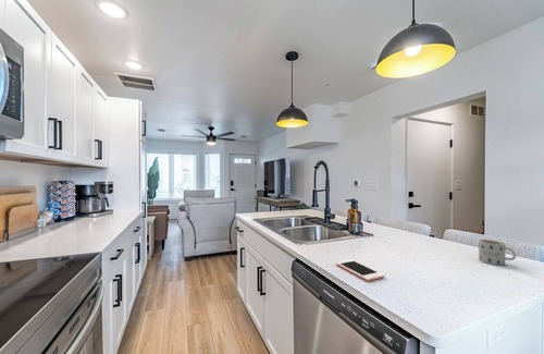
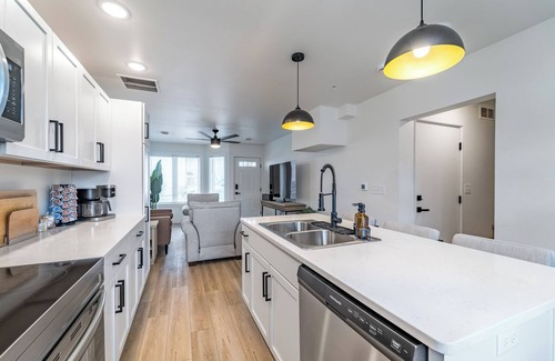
- cell phone (358, 269)
- mug (496, 253)
